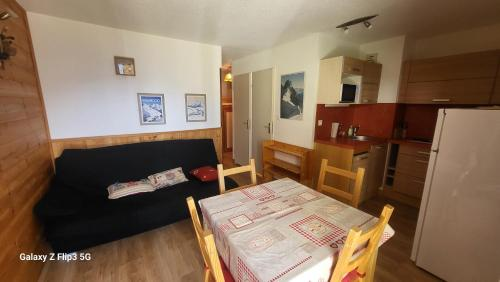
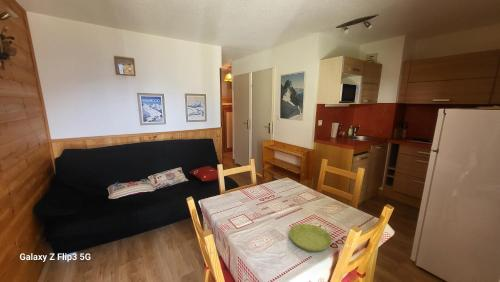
+ saucer (309, 238)
